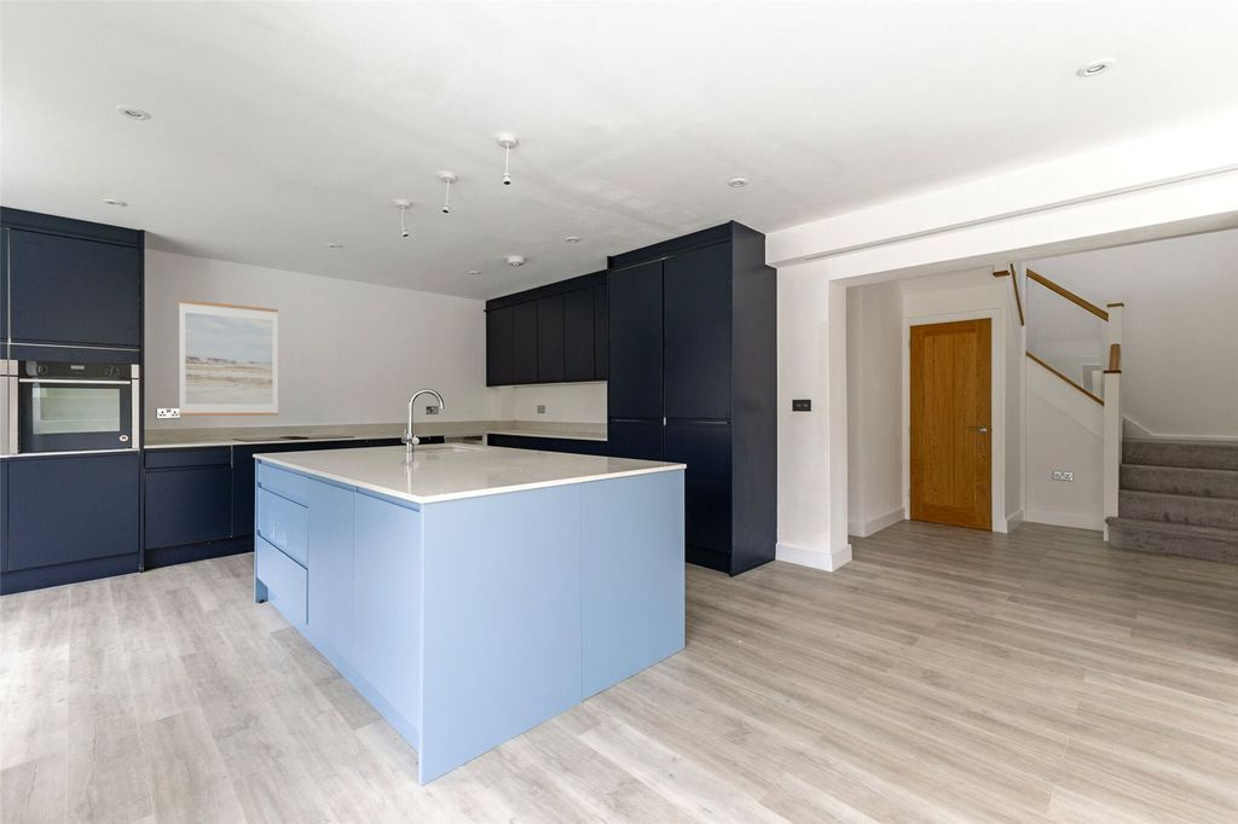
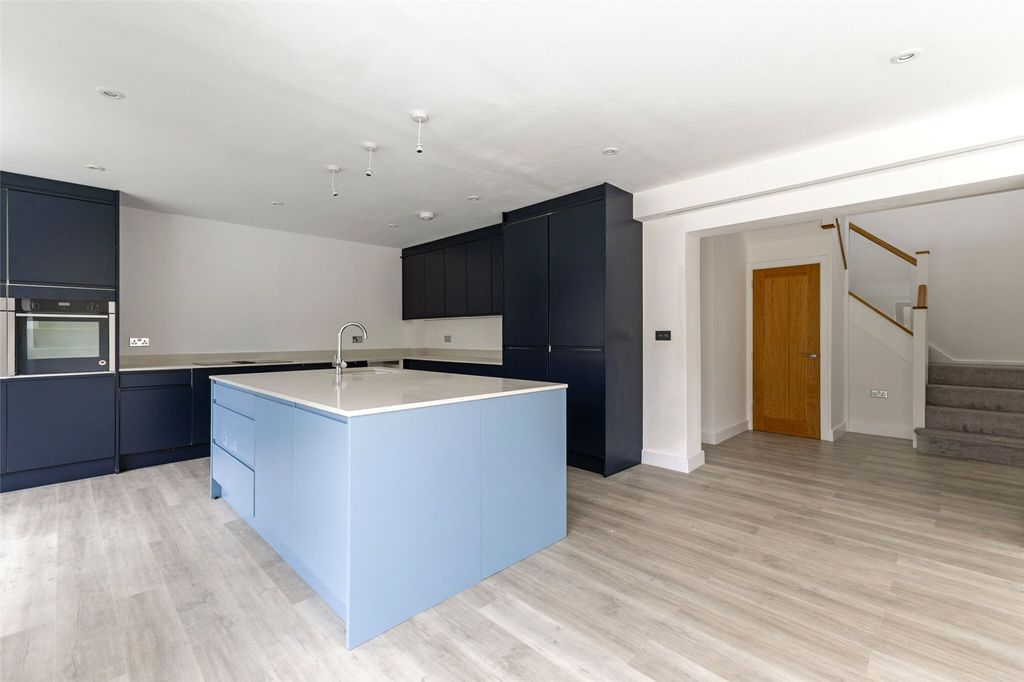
- wall art (230, 360)
